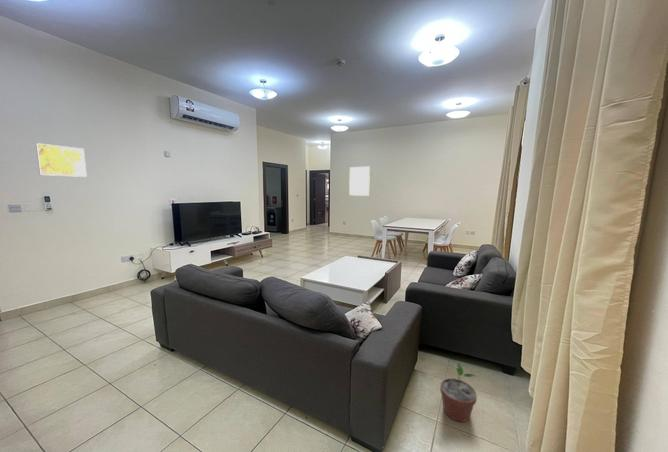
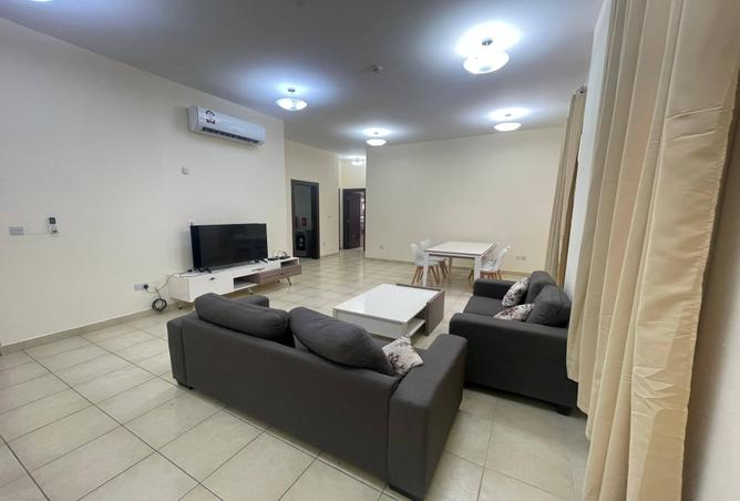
- home mirror (359, 181)
- potted plant (458, 386)
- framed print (62, 161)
